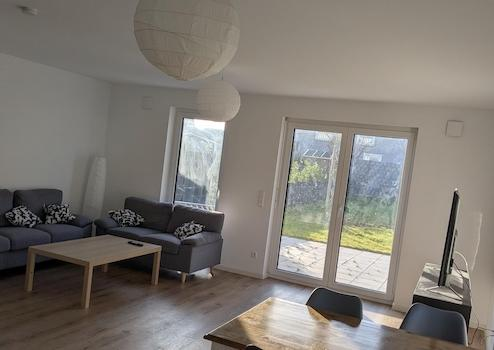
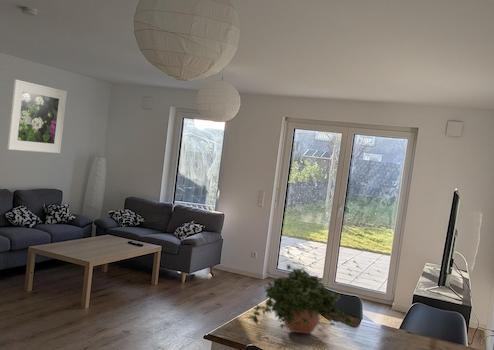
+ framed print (38, 118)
+ potted plant (300, 301)
